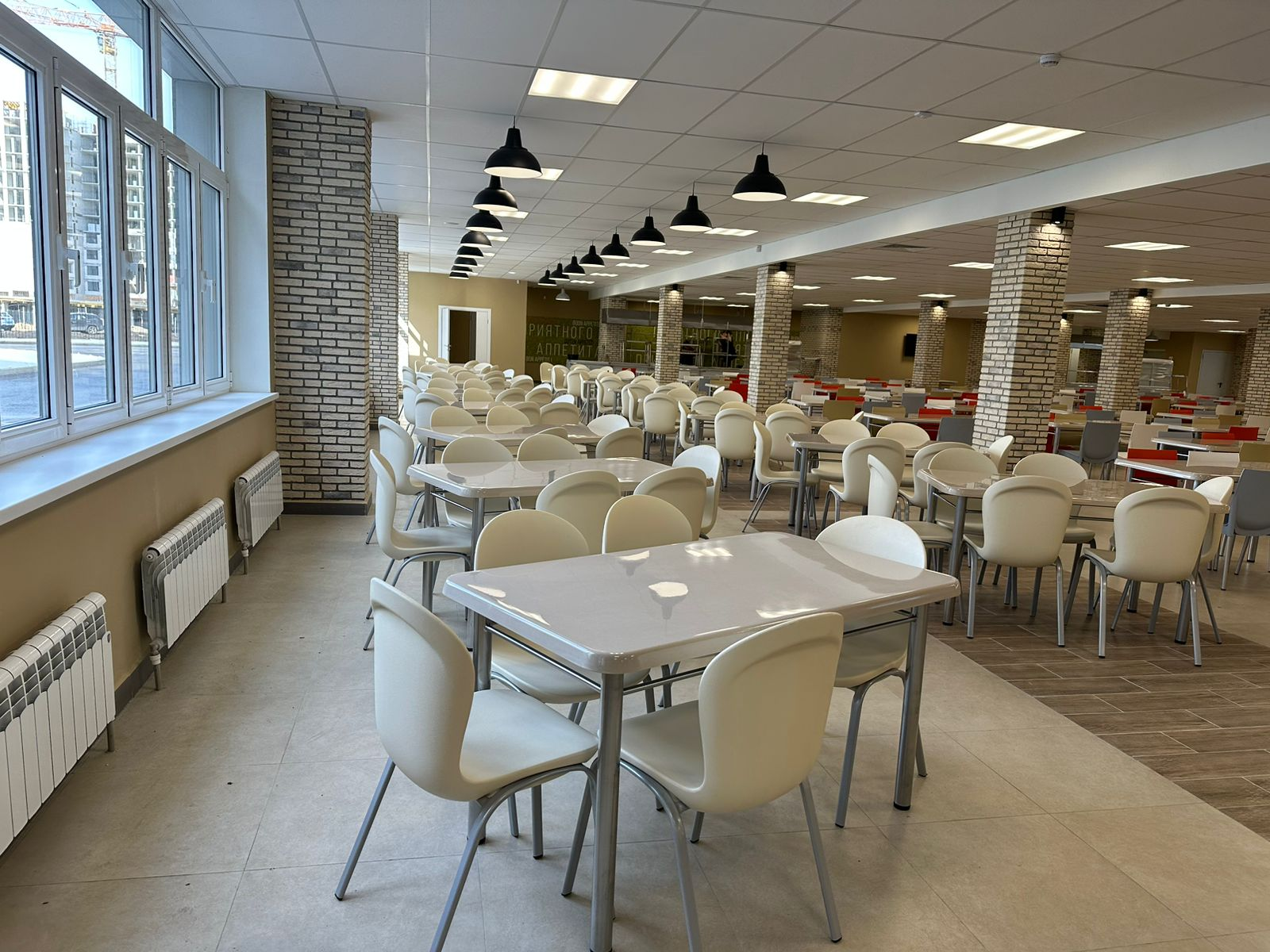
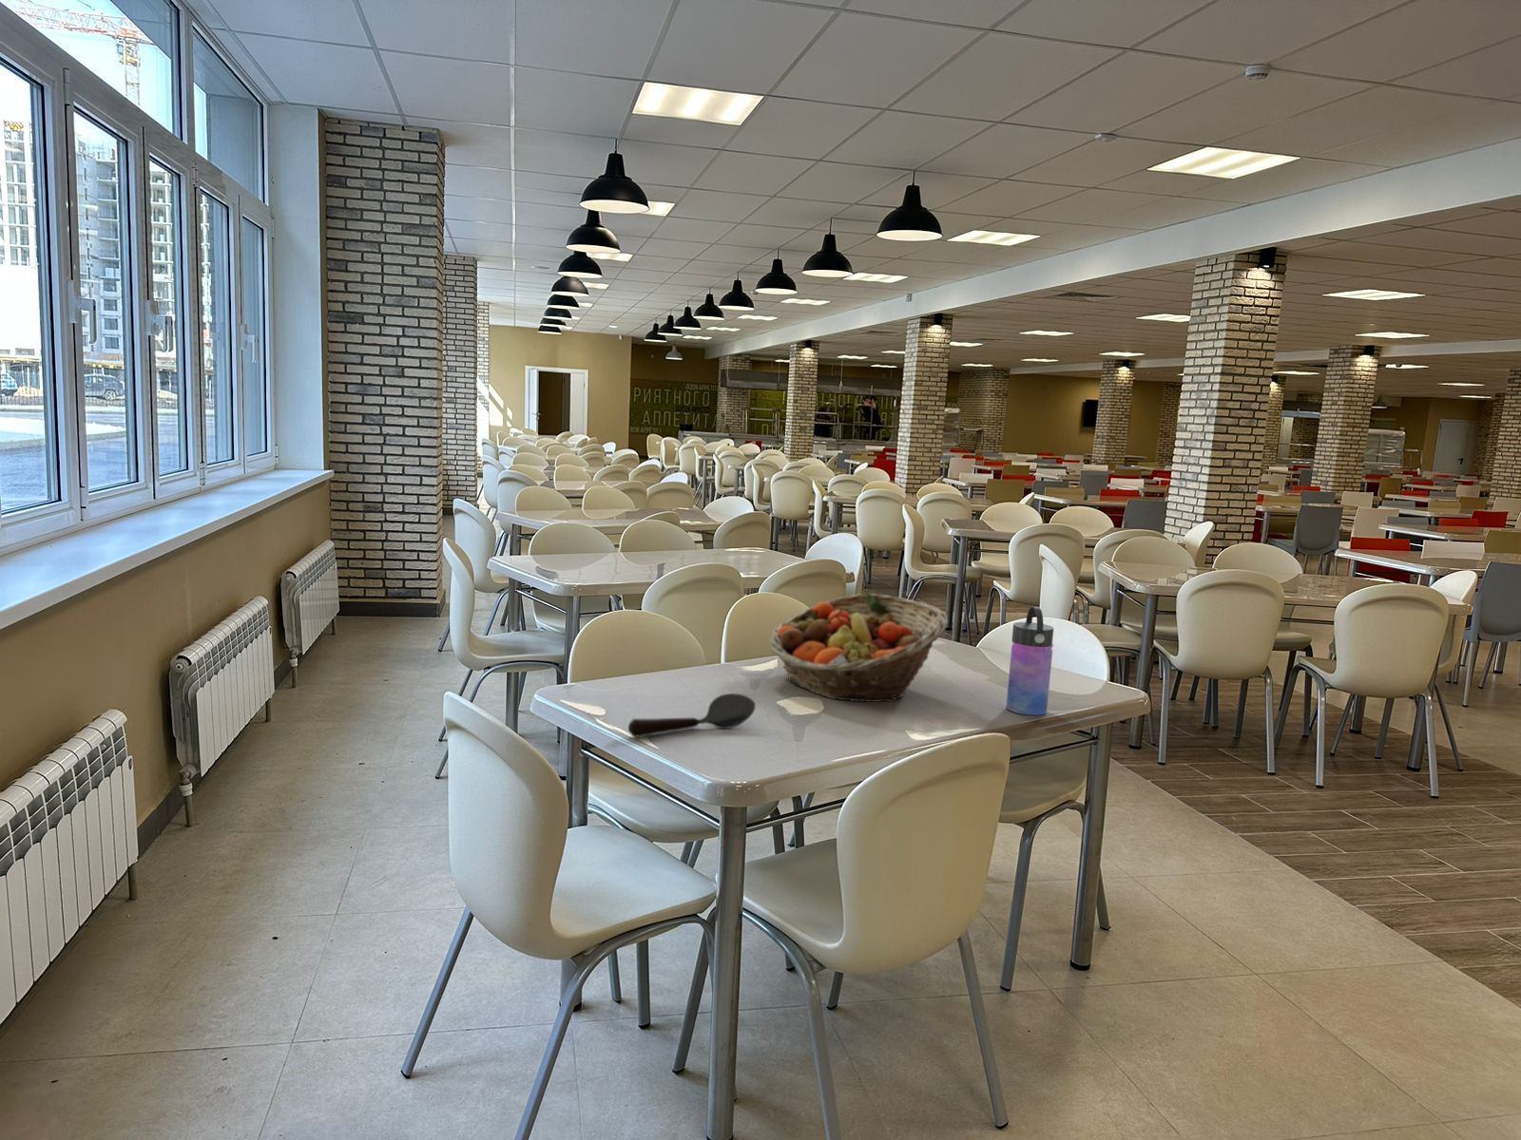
+ spoon (693, 717)
+ water bottle (1030, 659)
+ fruit basket (855, 643)
